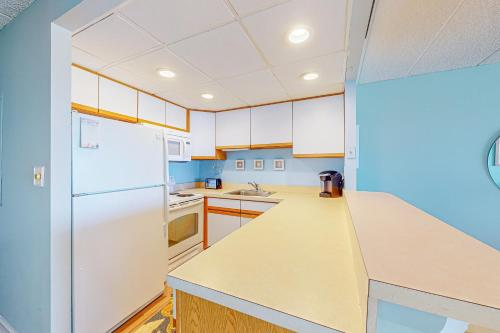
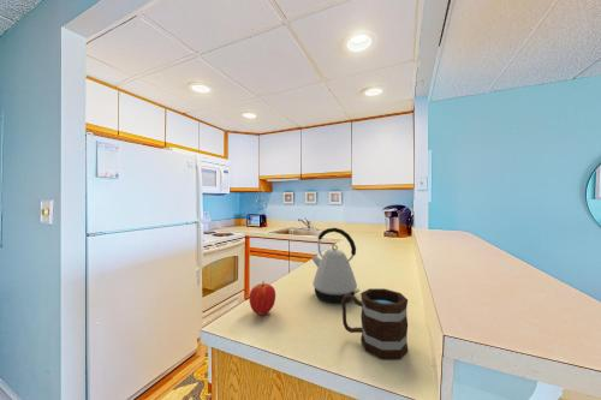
+ apple (262, 297)
+ kettle (333, 261)
+ mug (373, 318)
